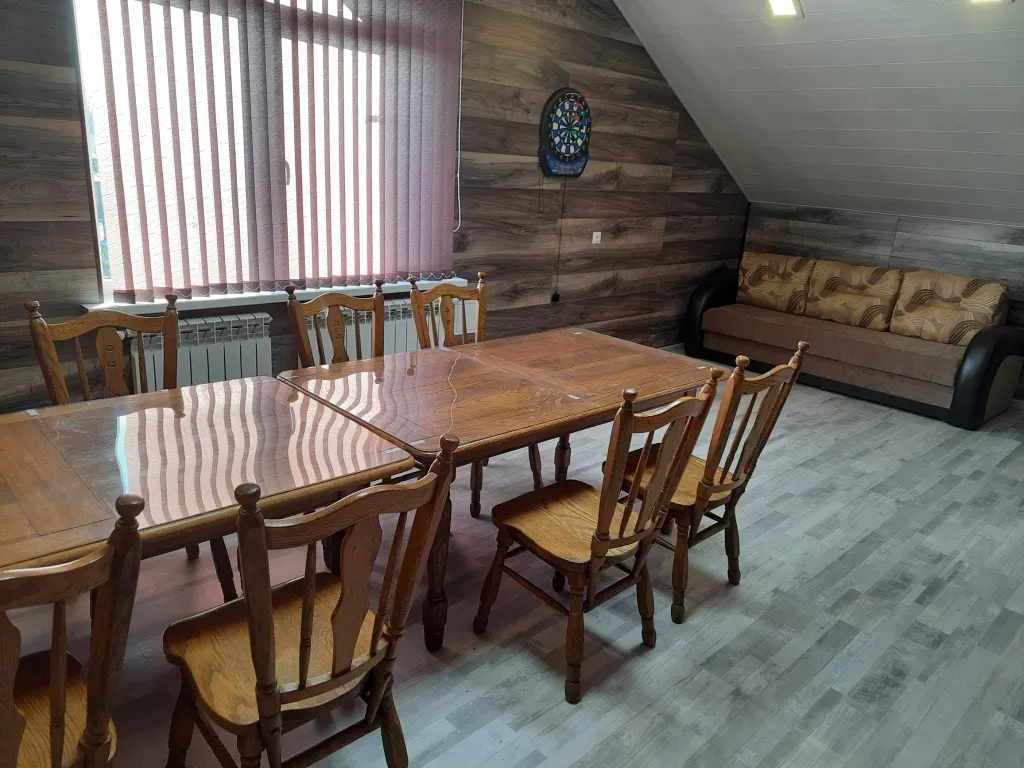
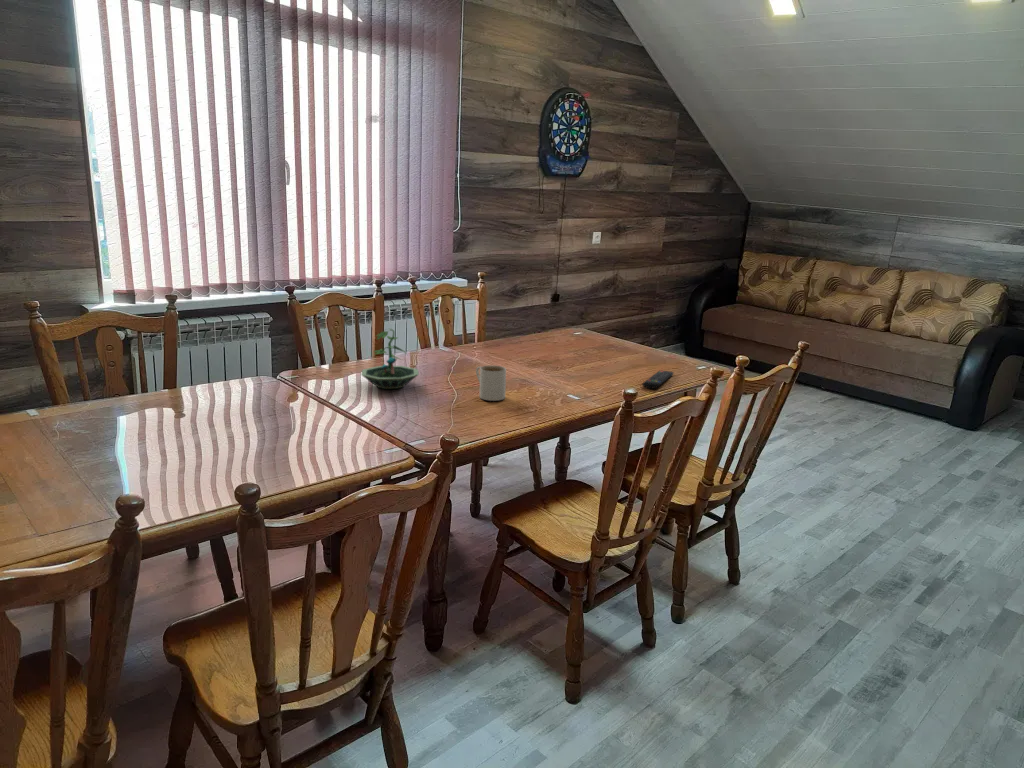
+ terrarium (390, 340)
+ mug (488, 381)
+ remote control (658, 379)
